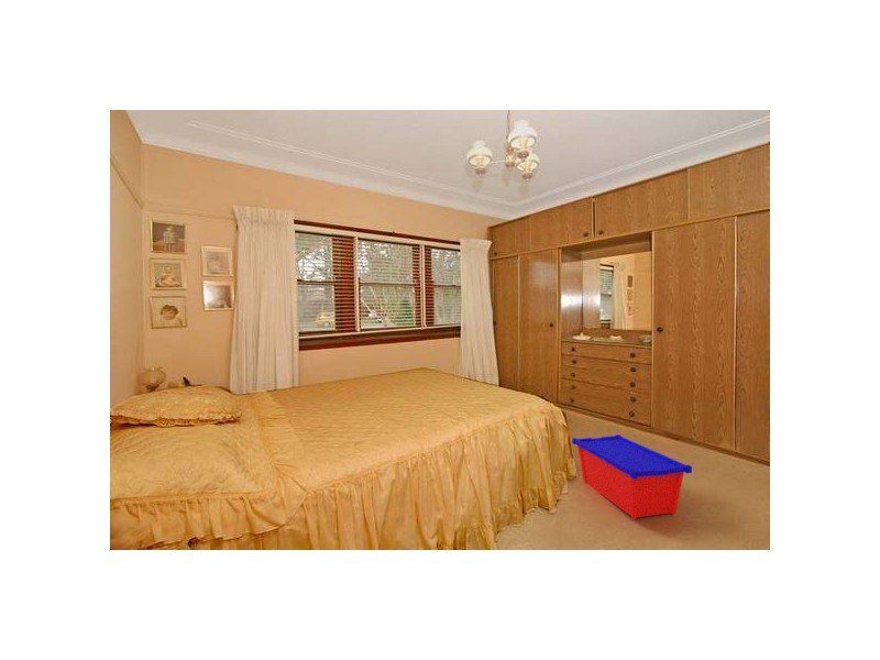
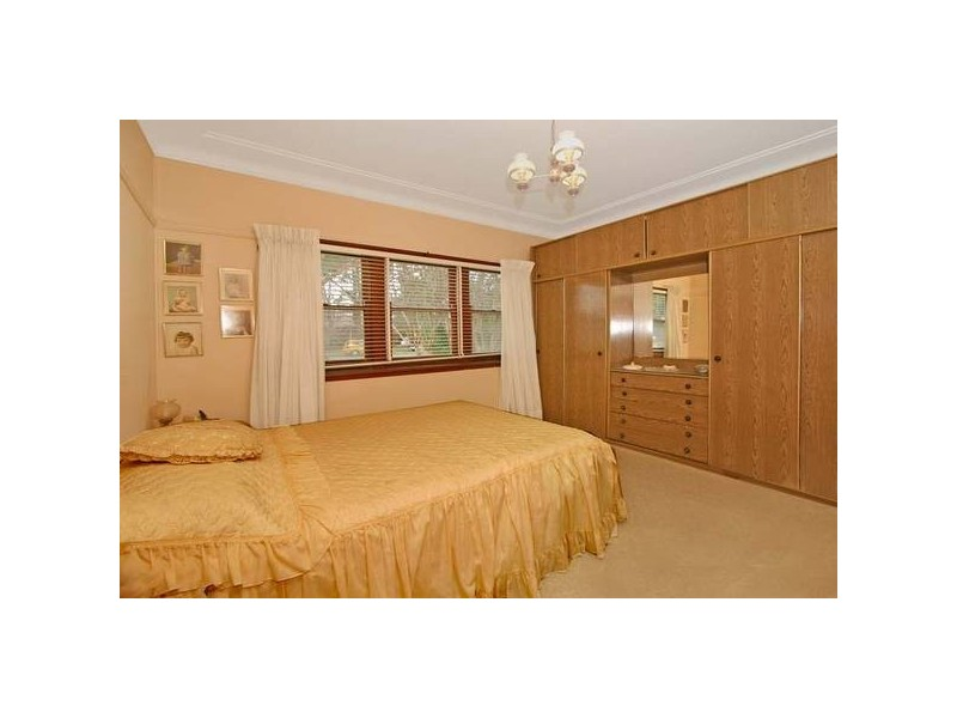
- storage bin (625, 473)
